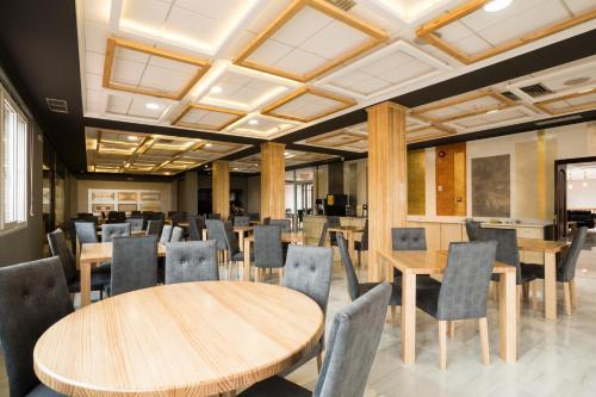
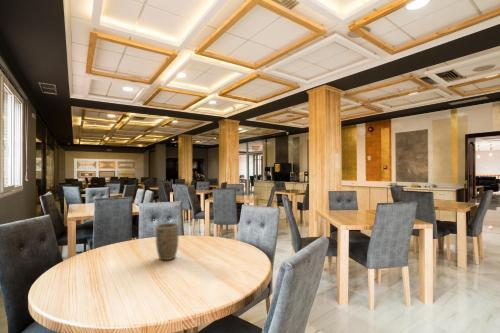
+ plant pot (167, 241)
